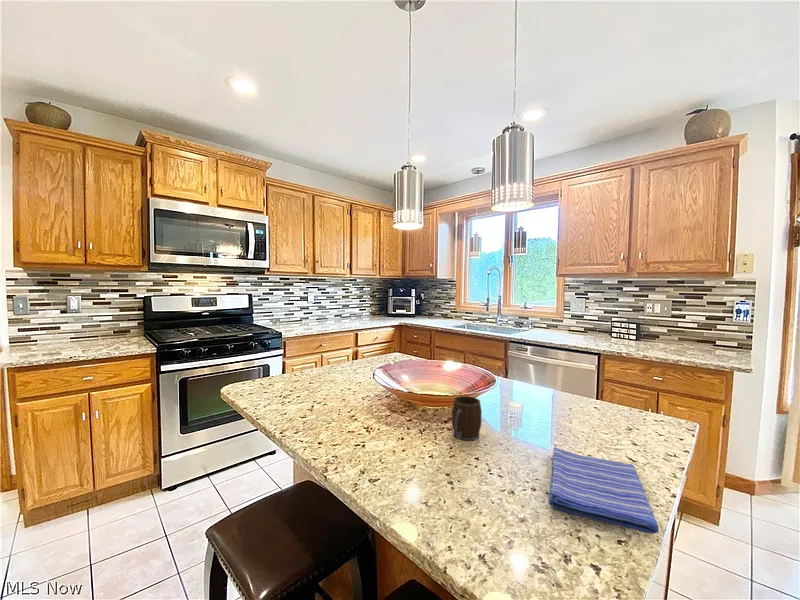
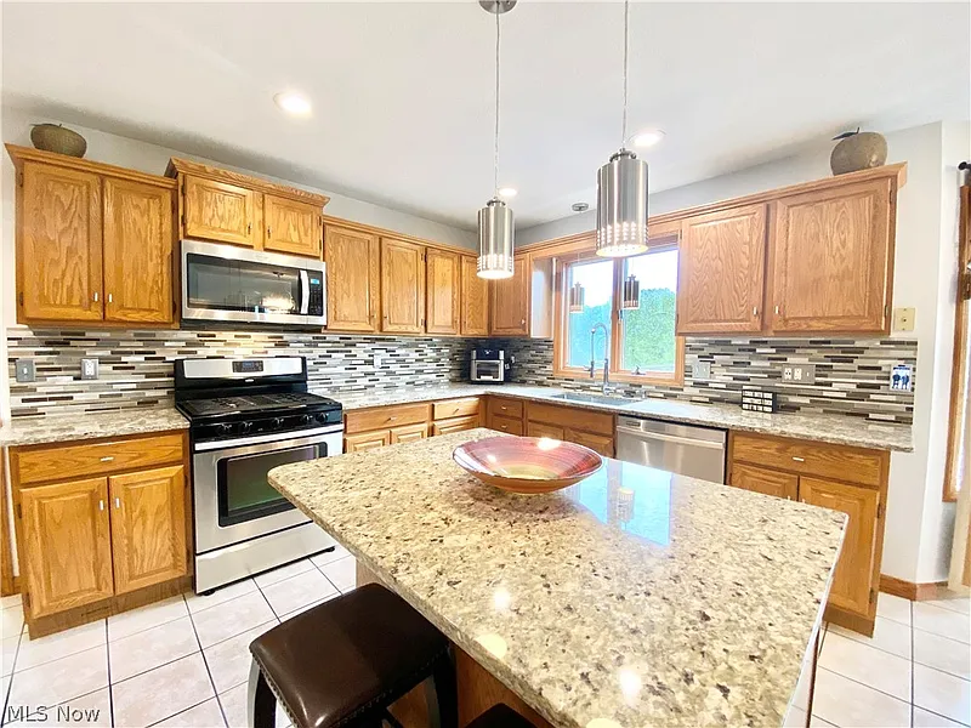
- dish towel (595, 482)
- mug (463, 419)
